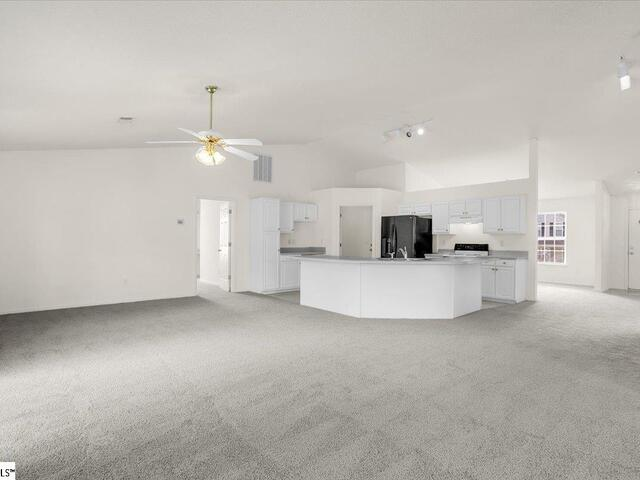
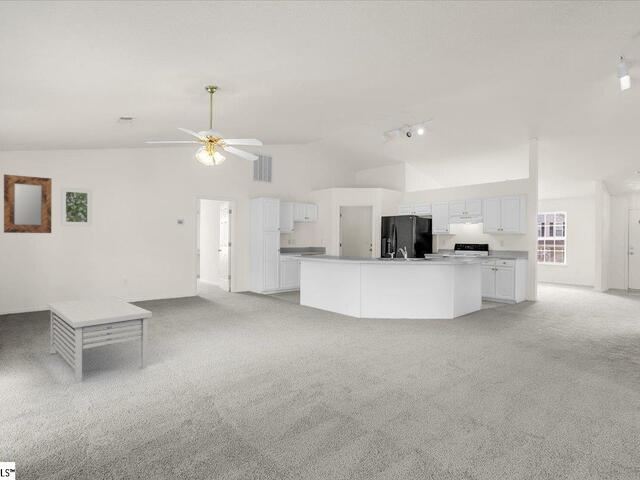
+ home mirror (28, 204)
+ coffee table (96, 333)
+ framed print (76, 207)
